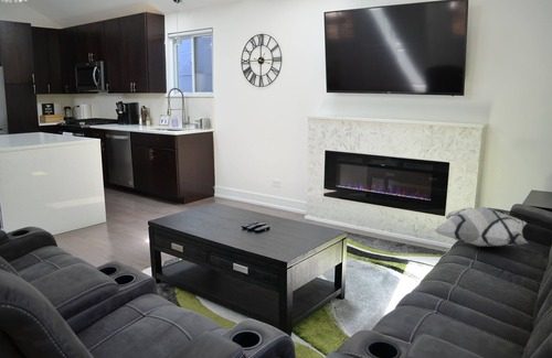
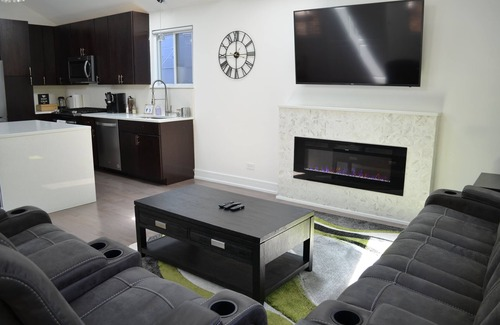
- decorative pillow (481, 227)
